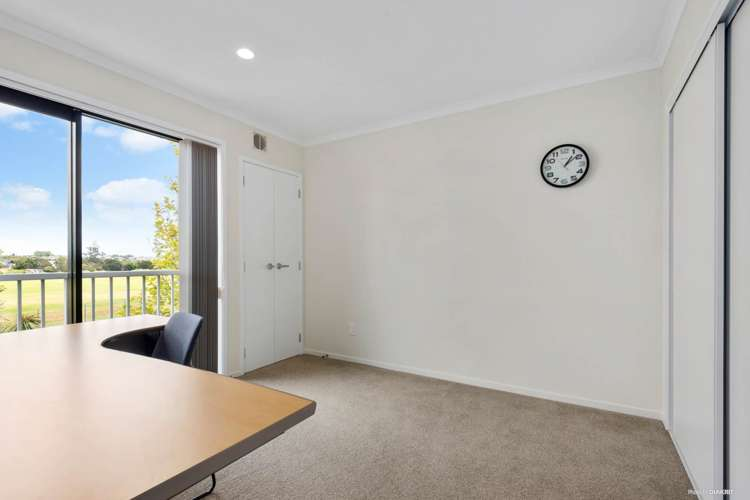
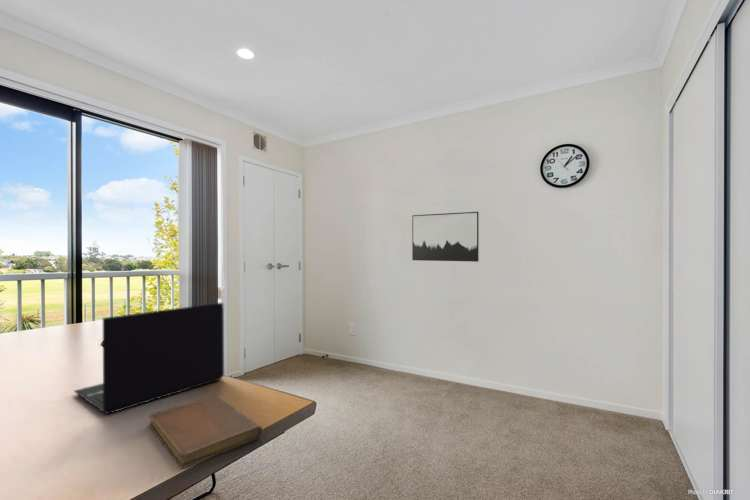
+ notebook (203, 425)
+ wall art (444, 237)
+ laptop (153, 345)
